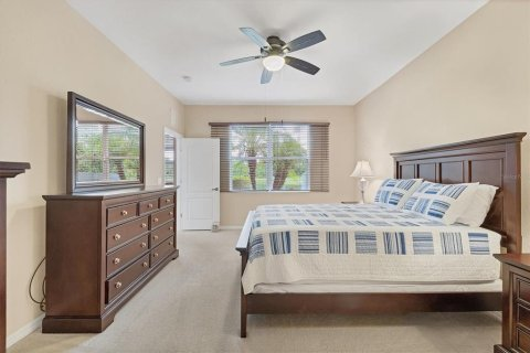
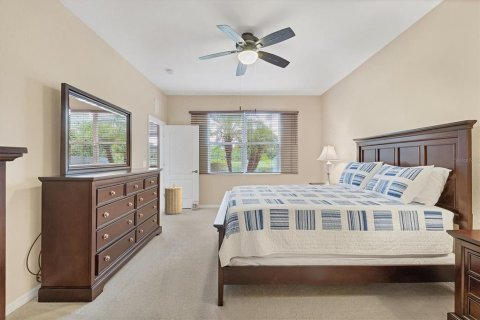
+ laundry hamper (173, 197)
